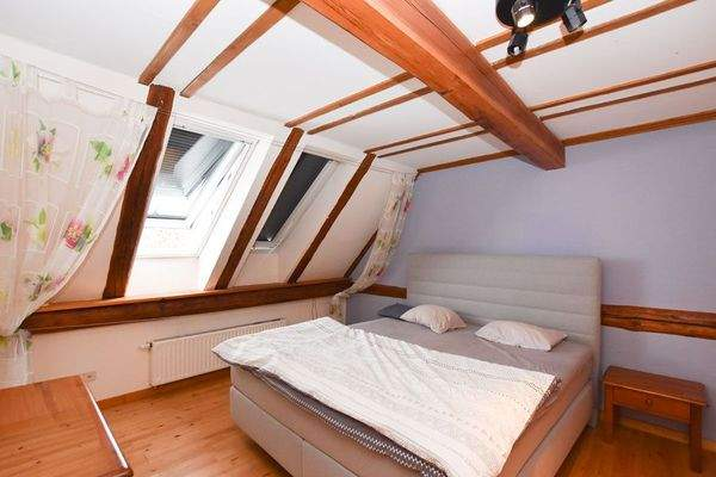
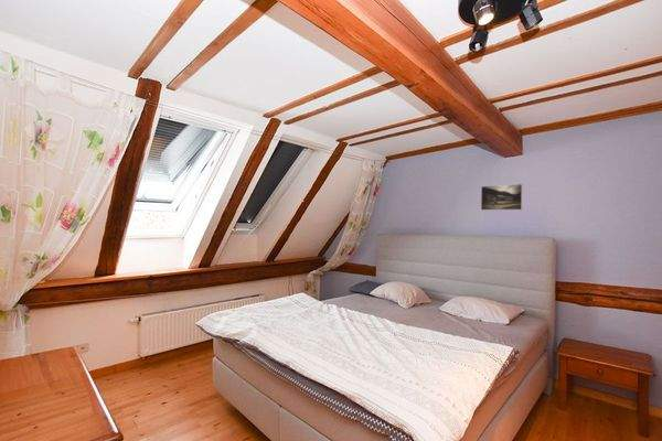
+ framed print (501, 197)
